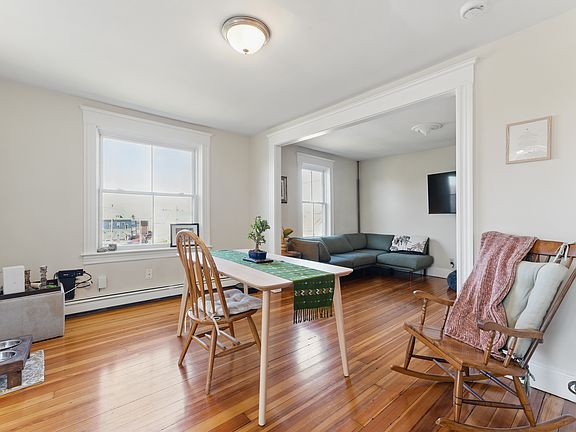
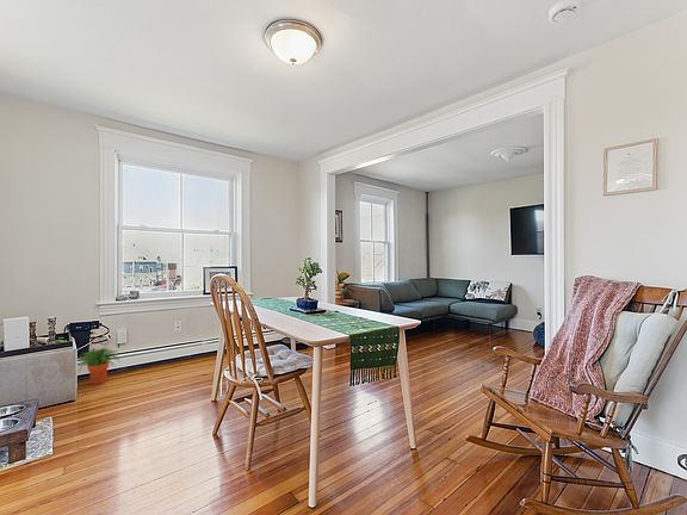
+ potted plant (98, 365)
